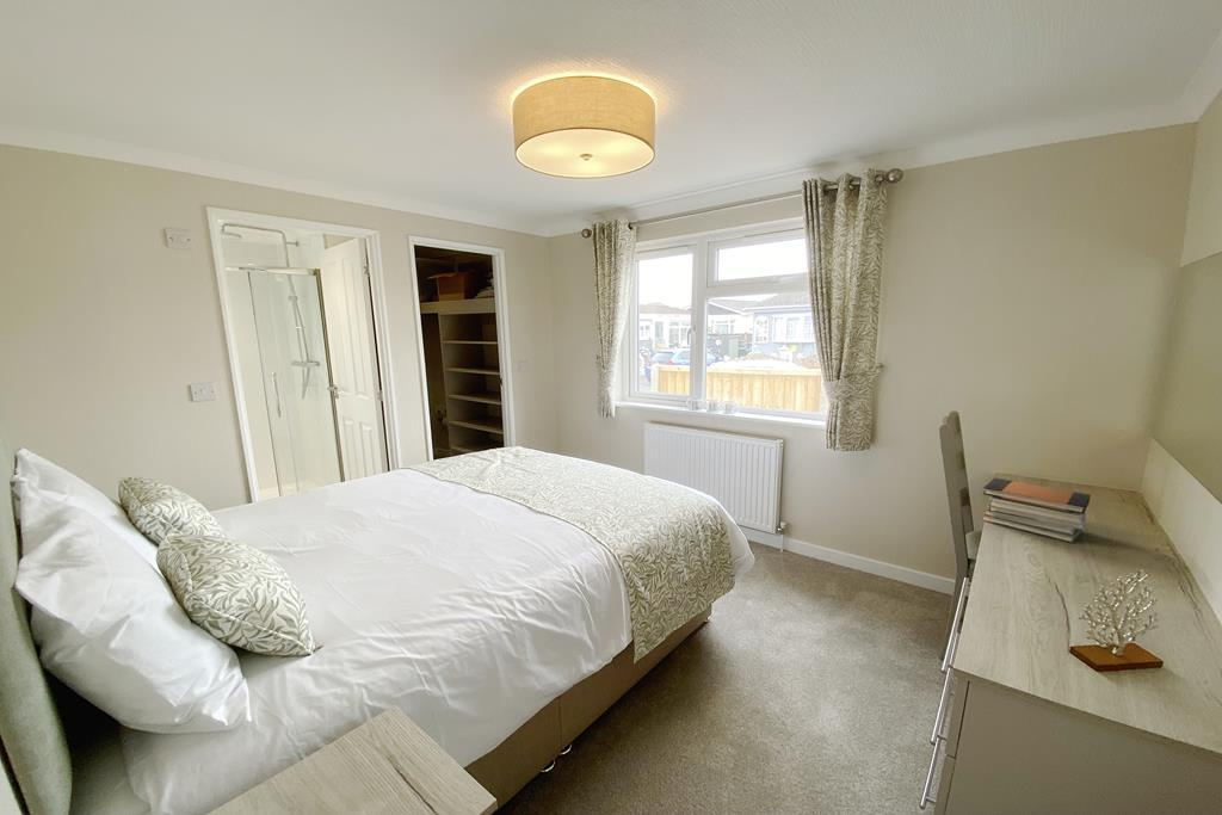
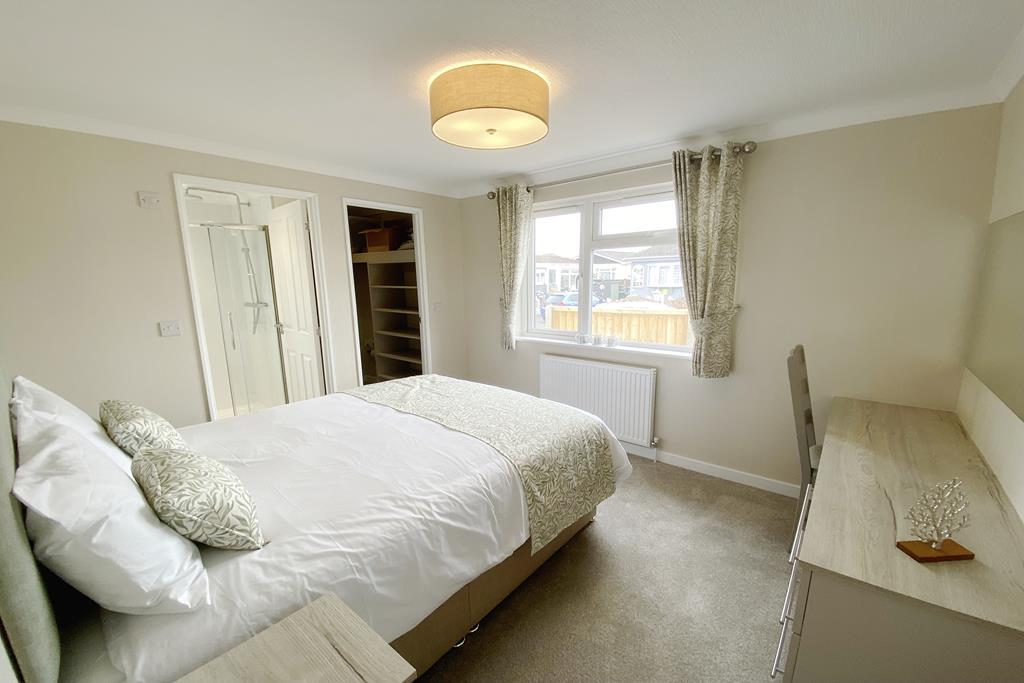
- book stack (1033, 508)
